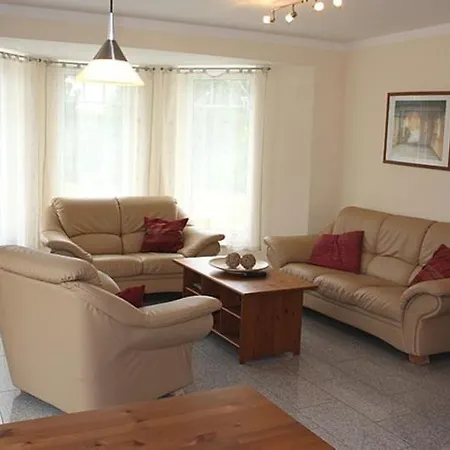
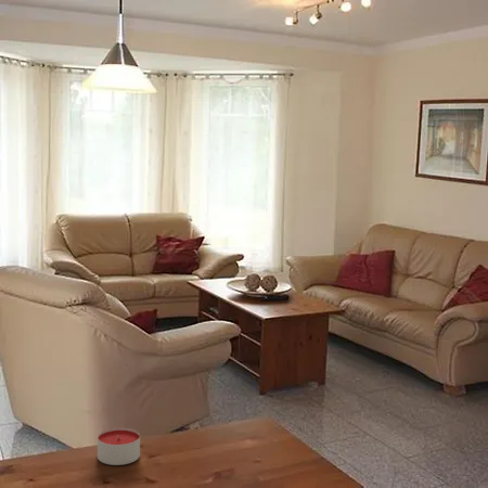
+ candle (118, 445)
